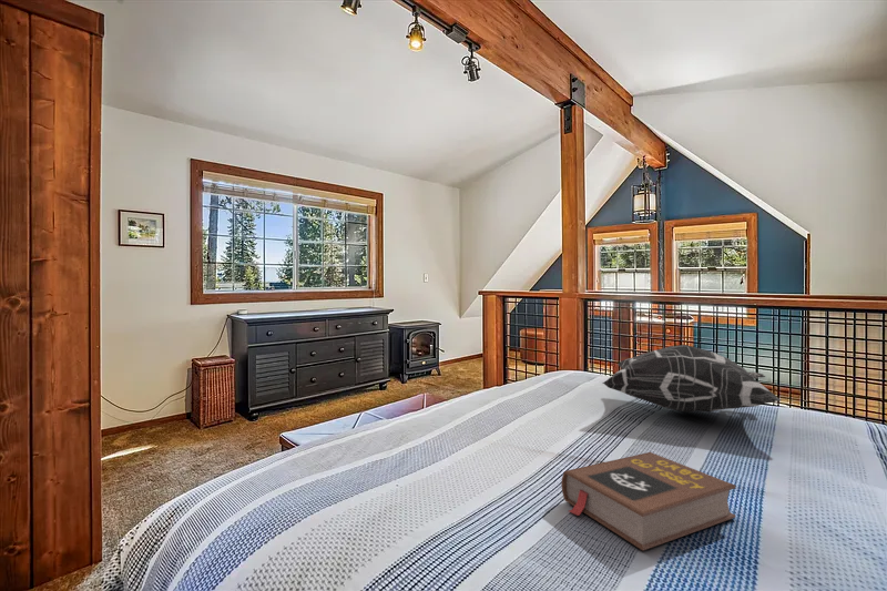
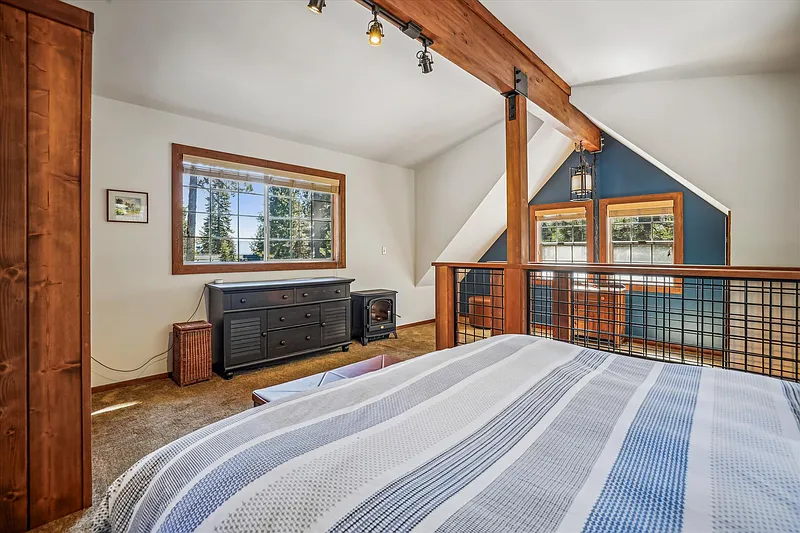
- decorative pillow (686, 377)
- book (640, 492)
